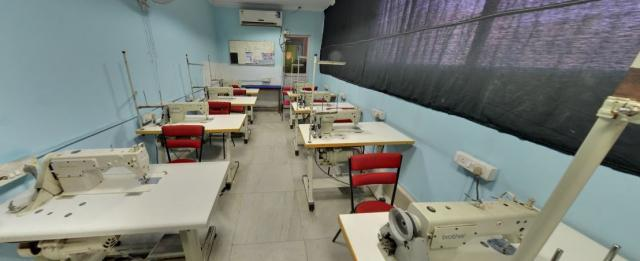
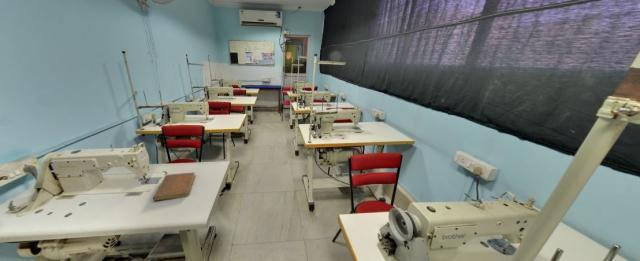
+ notebook (176, 185)
